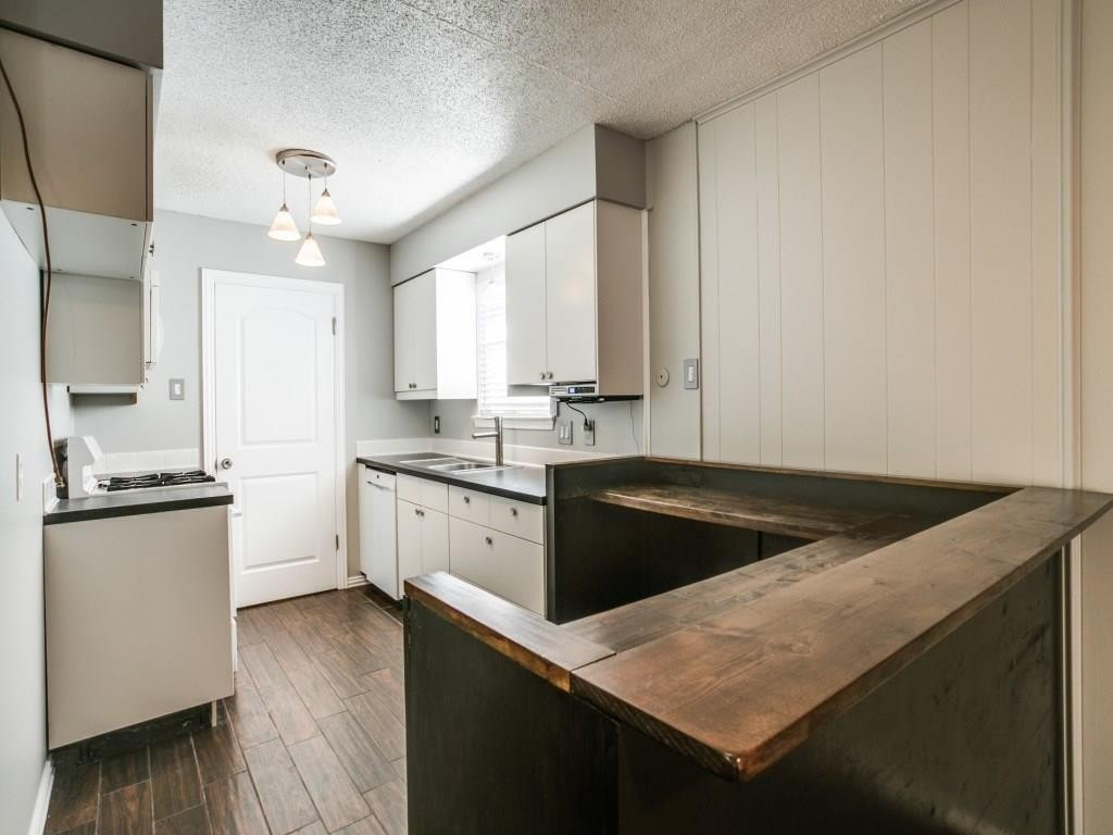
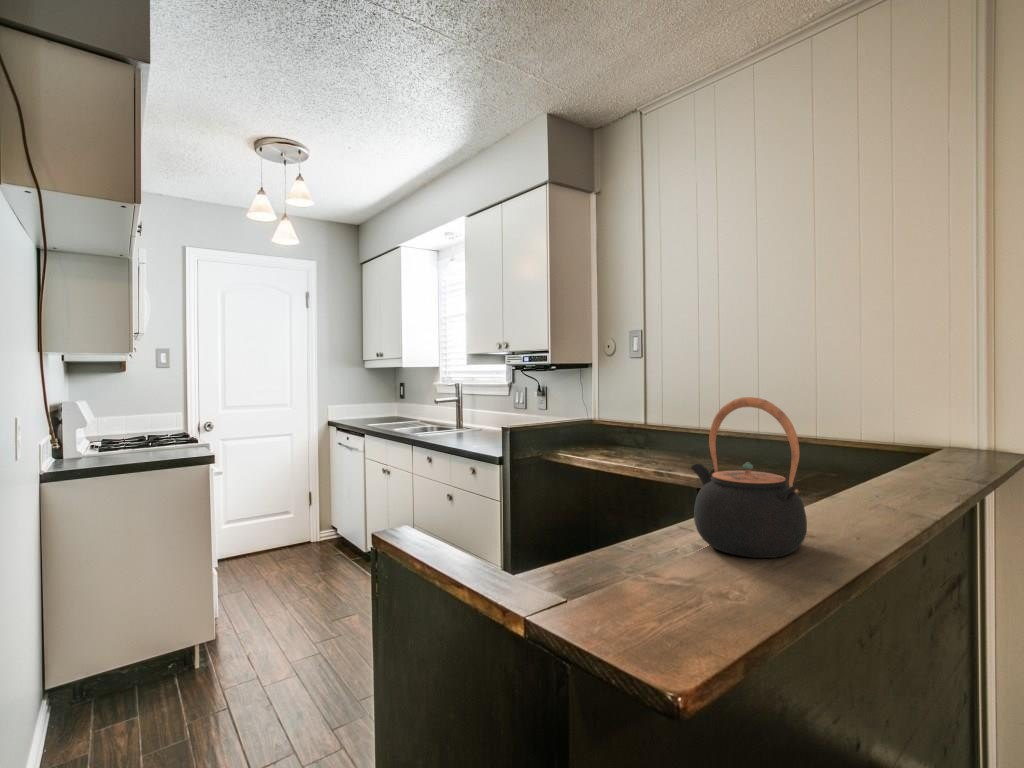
+ teapot (739, 471)
